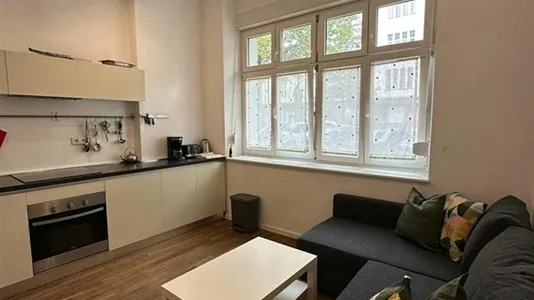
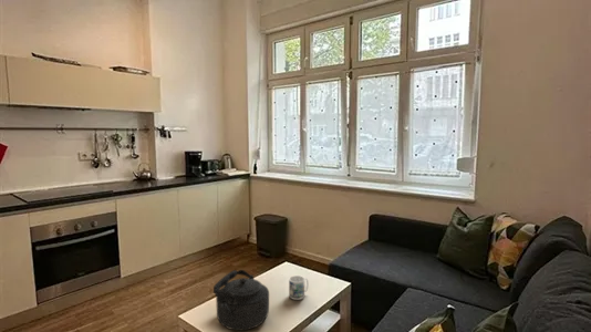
+ kettle (241, 299)
+ mug (299, 287)
